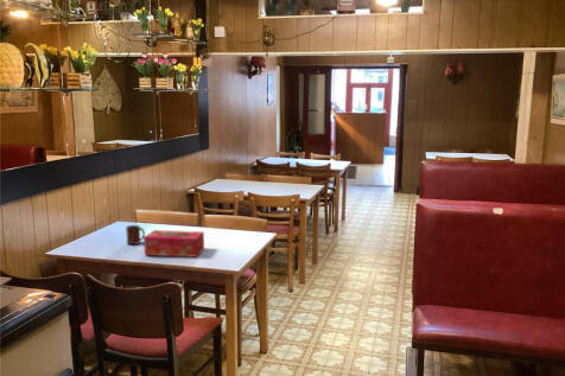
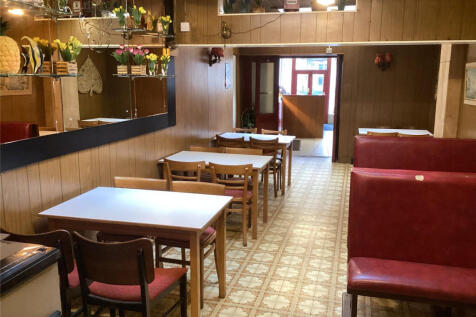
- tissue box (174, 243)
- cup (135, 235)
